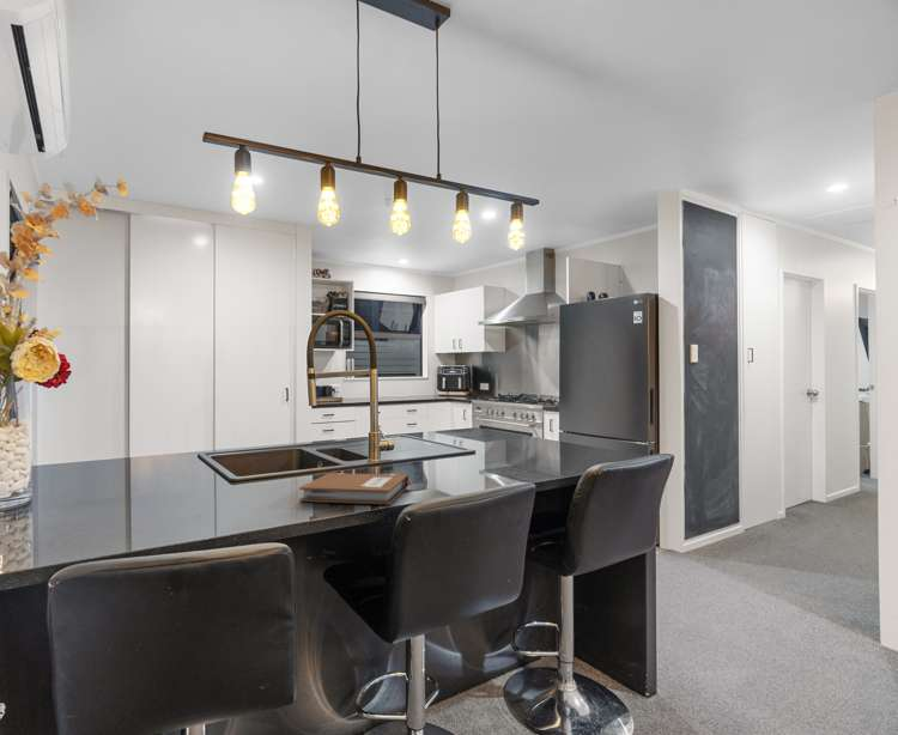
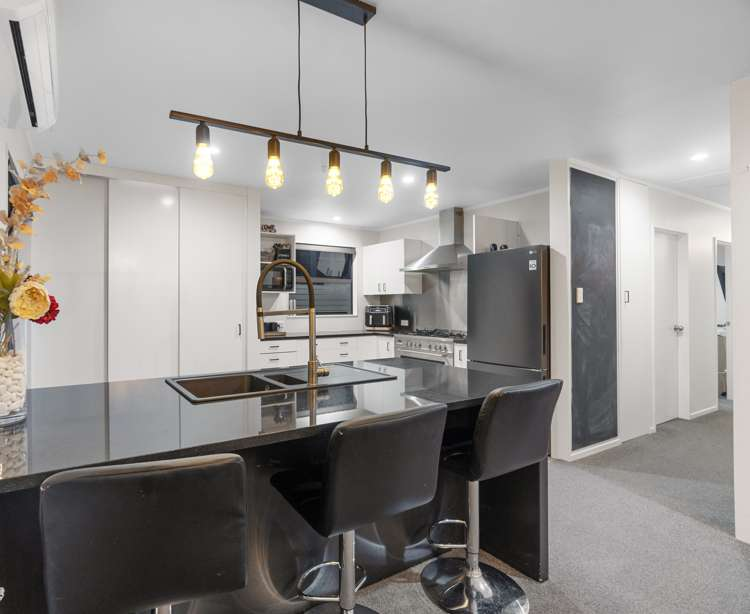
- notebook (359, 486)
